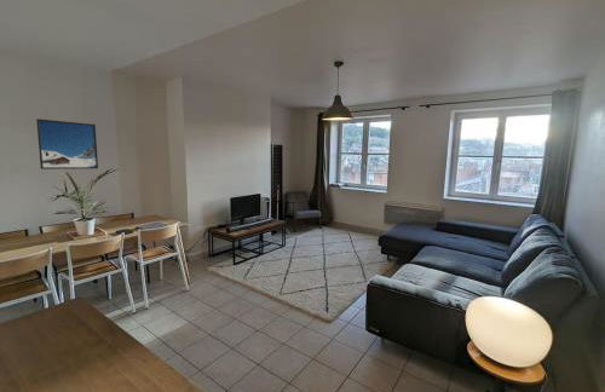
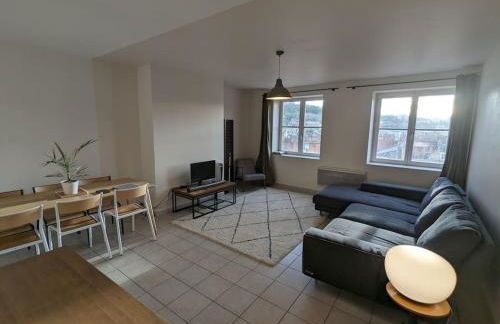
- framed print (69, 145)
